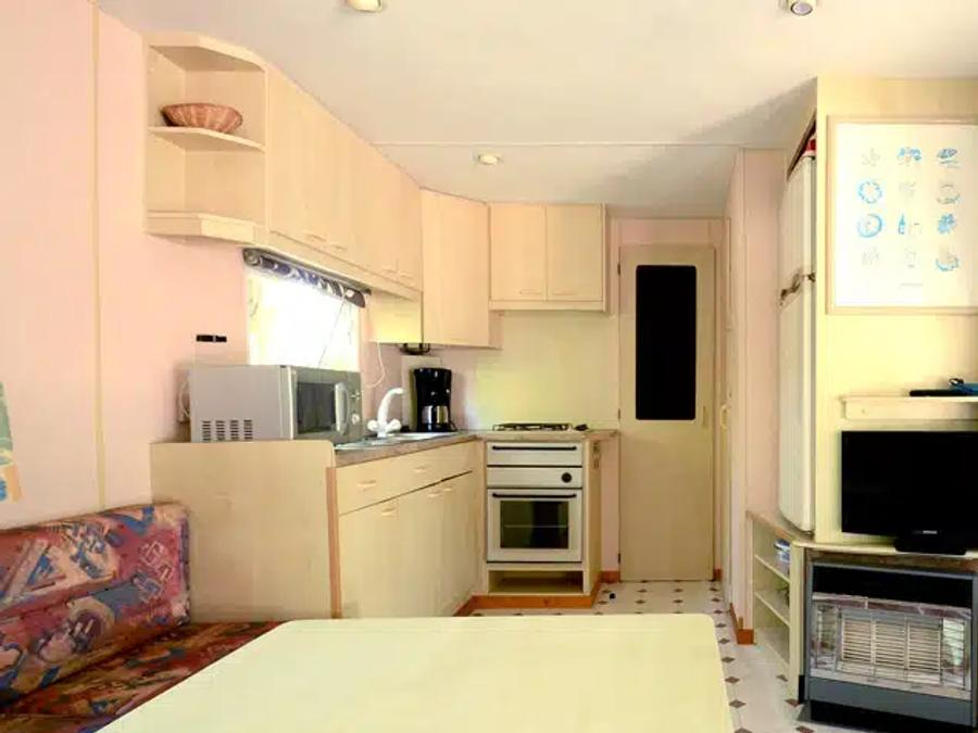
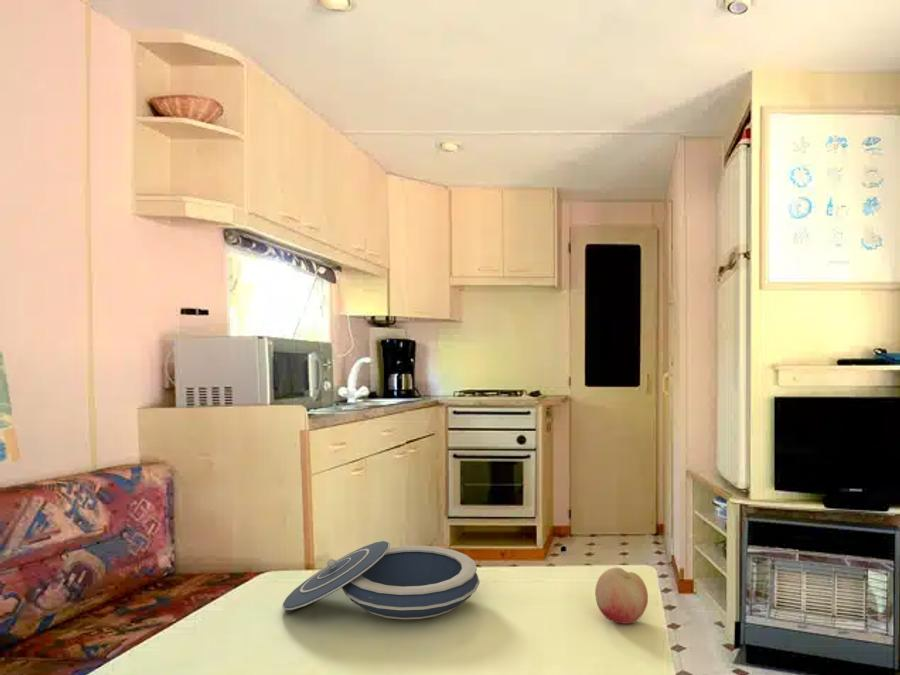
+ bowl (381, 575)
+ fruit (621, 595)
